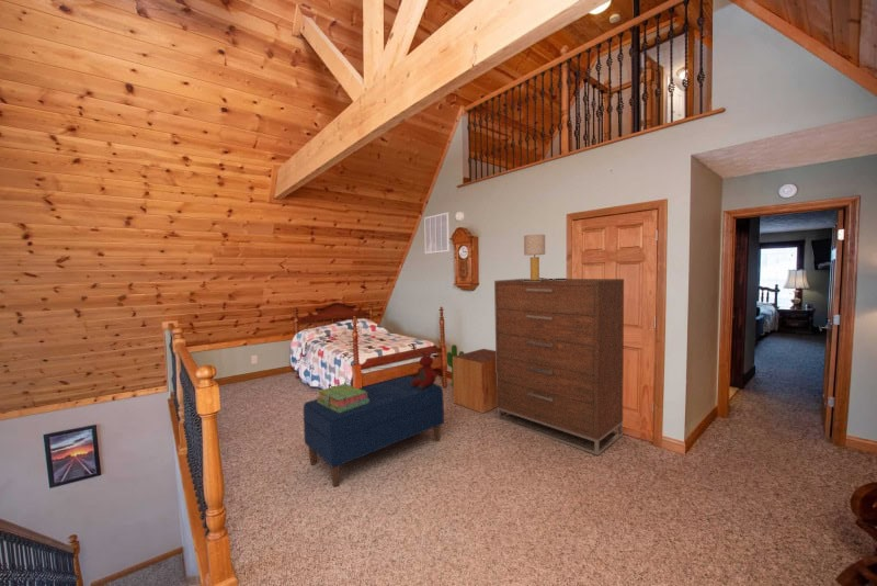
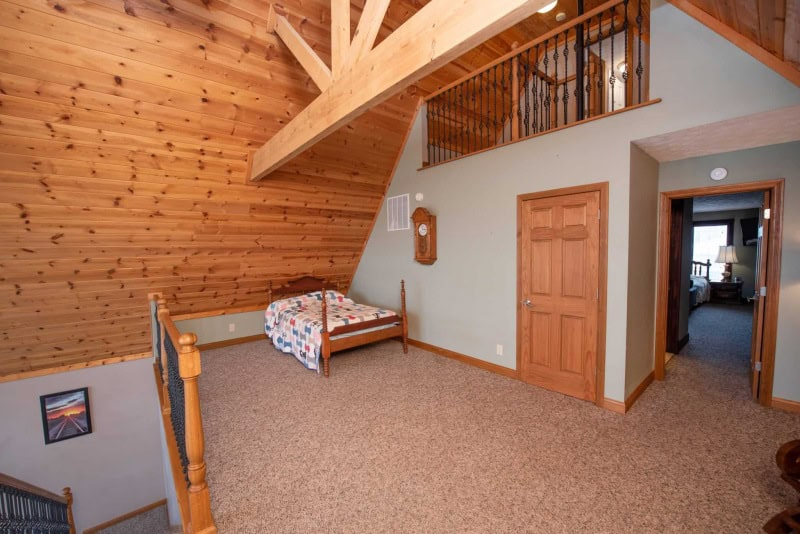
- dresser (555, 354)
- stack of books (342, 396)
- decorative plant (452, 364)
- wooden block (482, 377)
- table lamp (538, 257)
- teddy bear (422, 369)
- bench (377, 422)
